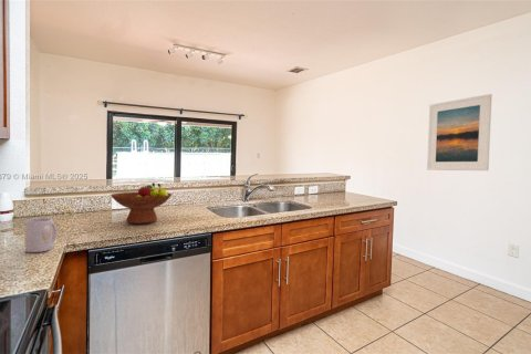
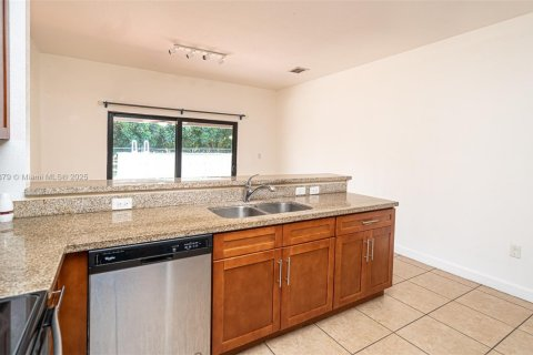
- mug (42, 233)
- fruit bowl (142, 202)
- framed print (456, 135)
